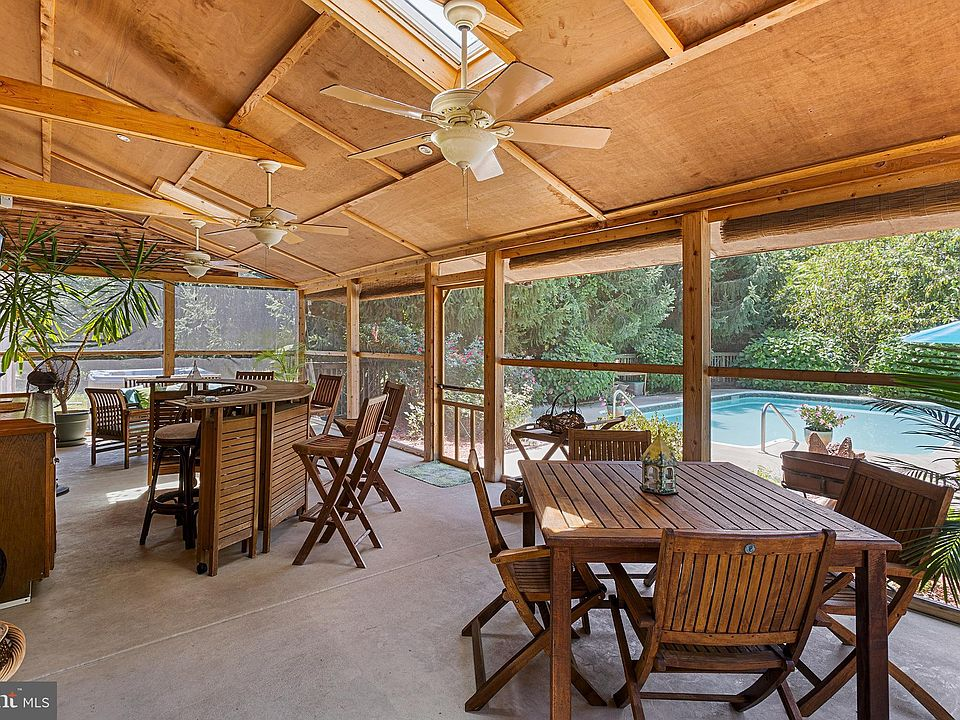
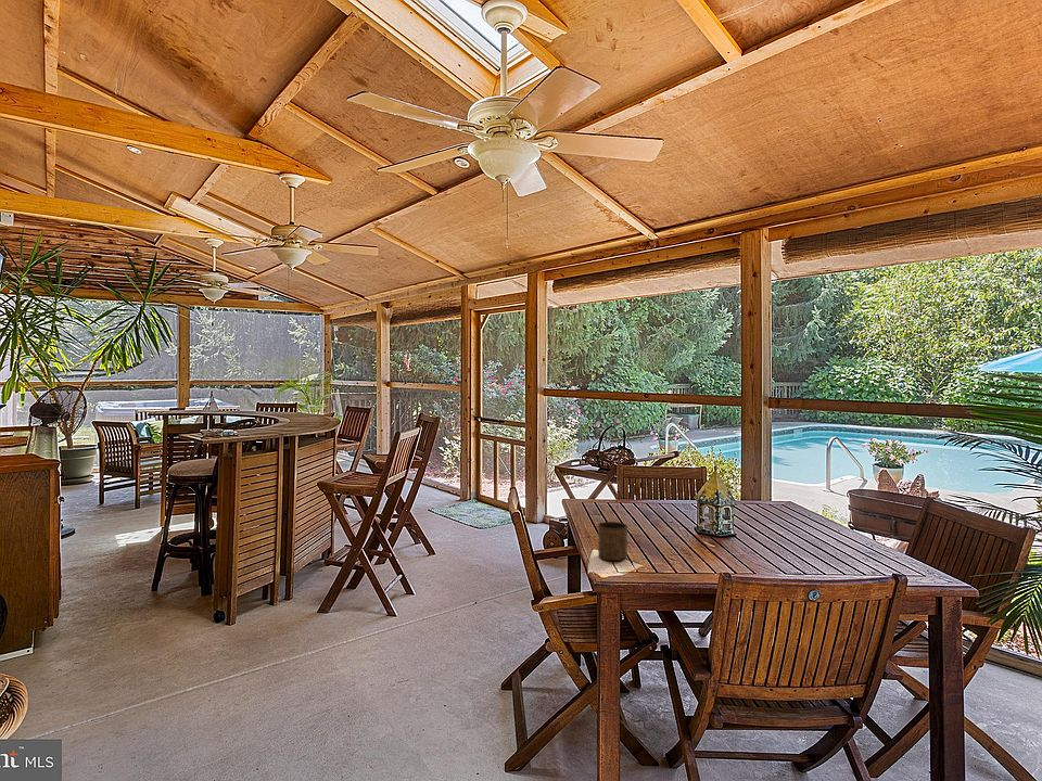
+ cup (612, 540)
